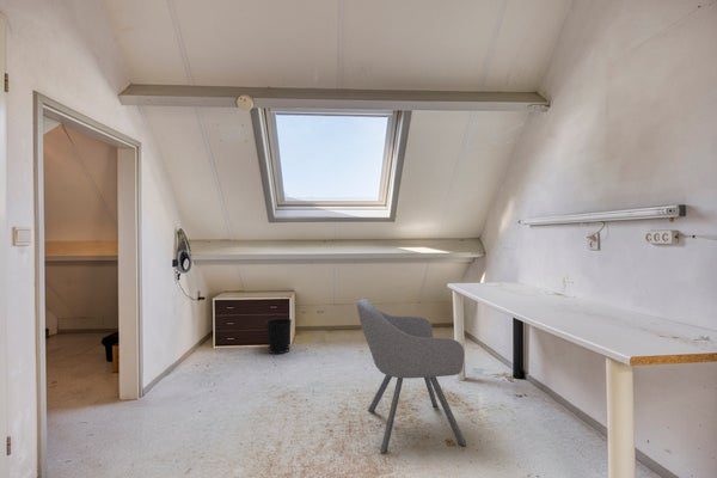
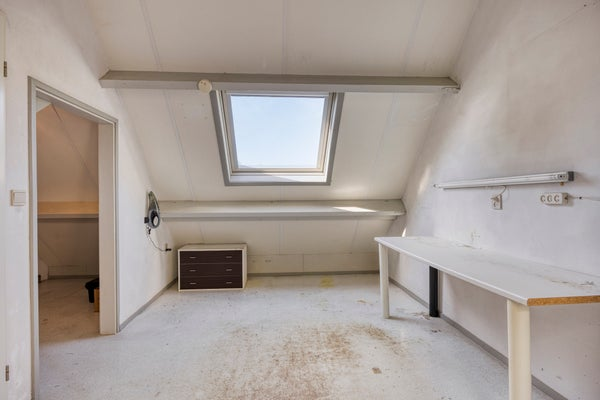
- wastebasket (278, 336)
- chair (404, 362)
